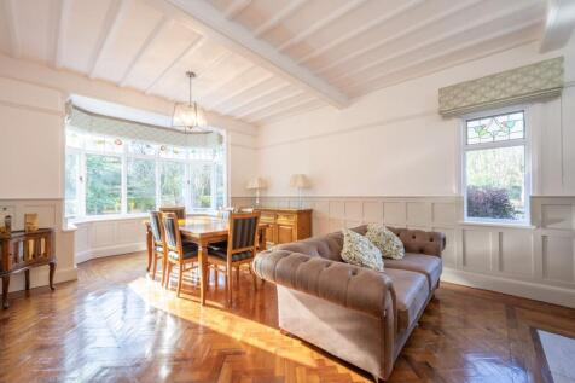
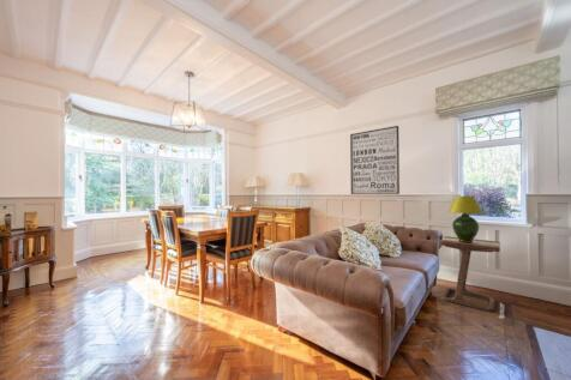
+ wall art (373, 162)
+ side table (467, 271)
+ table lamp (464, 218)
